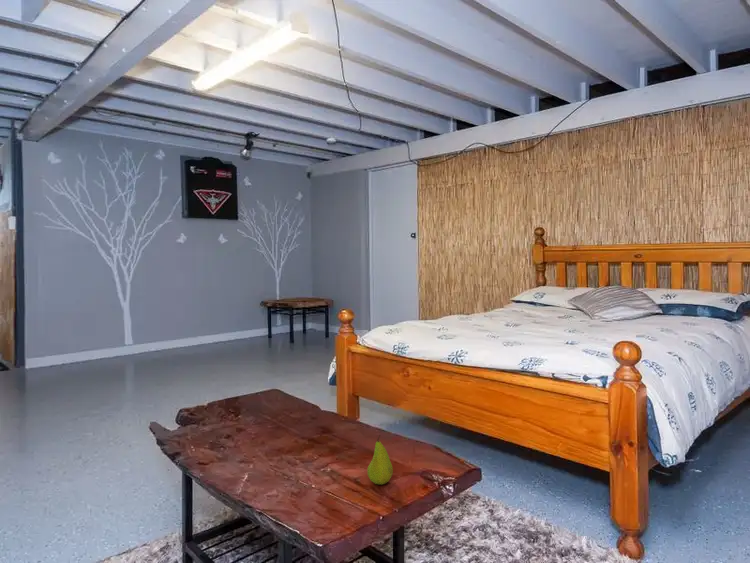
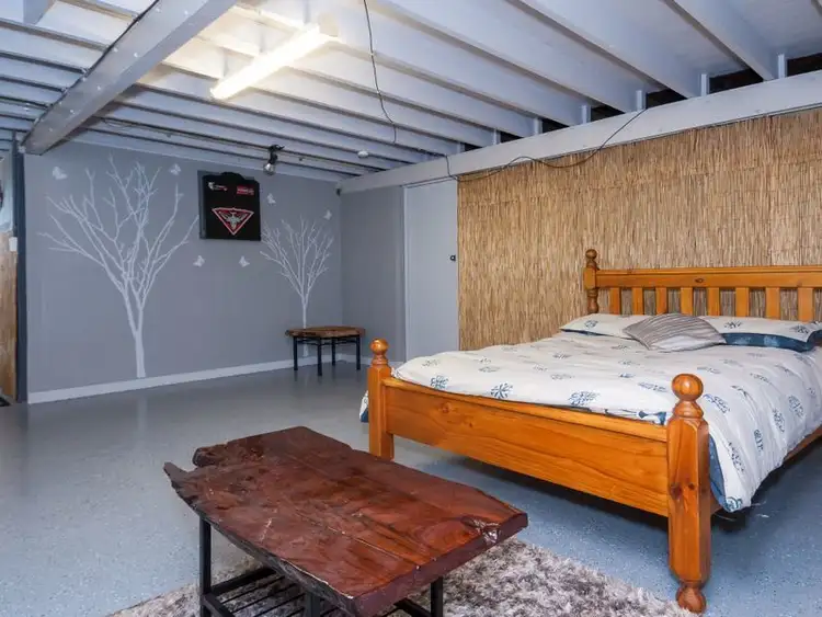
- fruit (380, 458)
